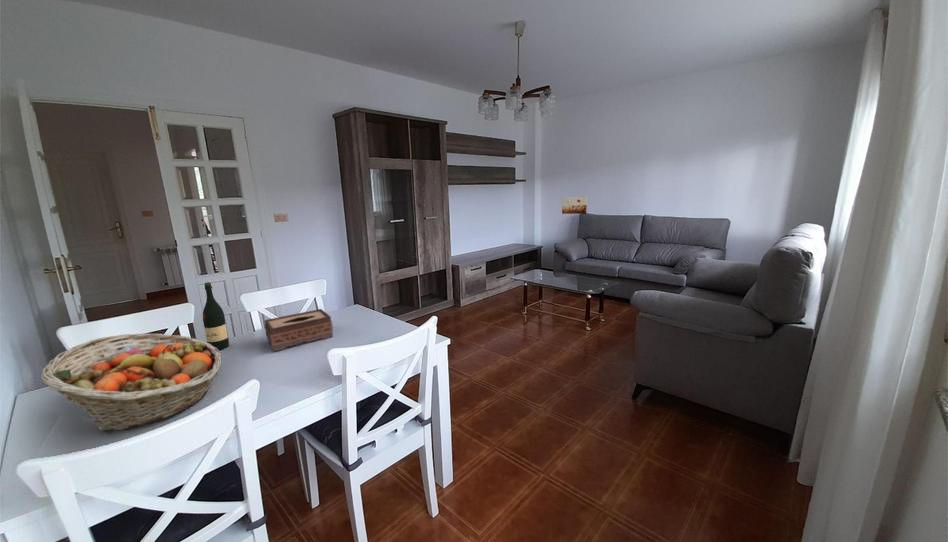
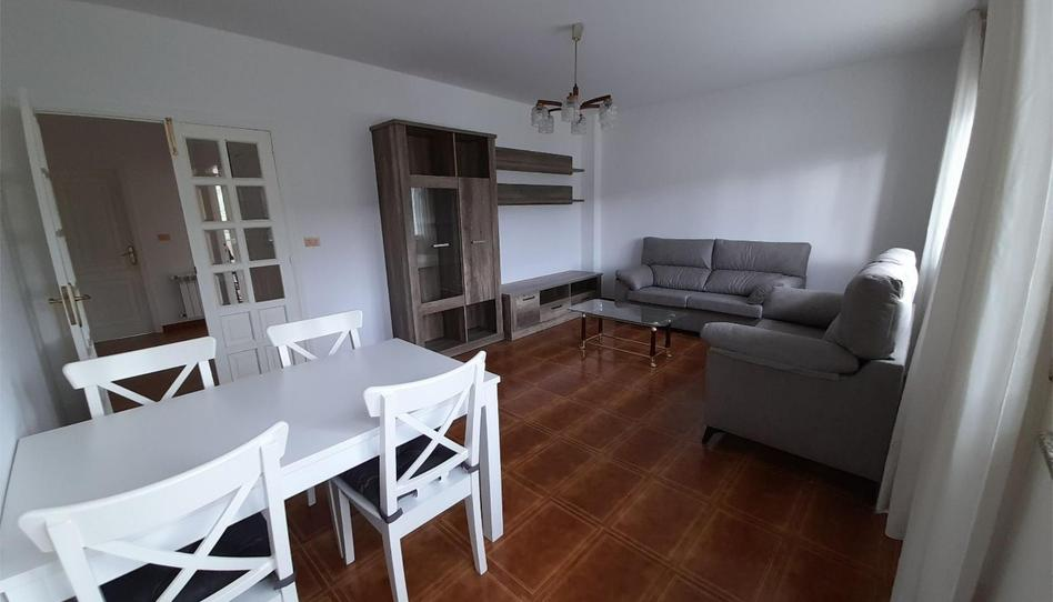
- tissue box (299, 328)
- fruit basket (146, 371)
- wall art (574, 205)
- wine bottle (213, 315)
